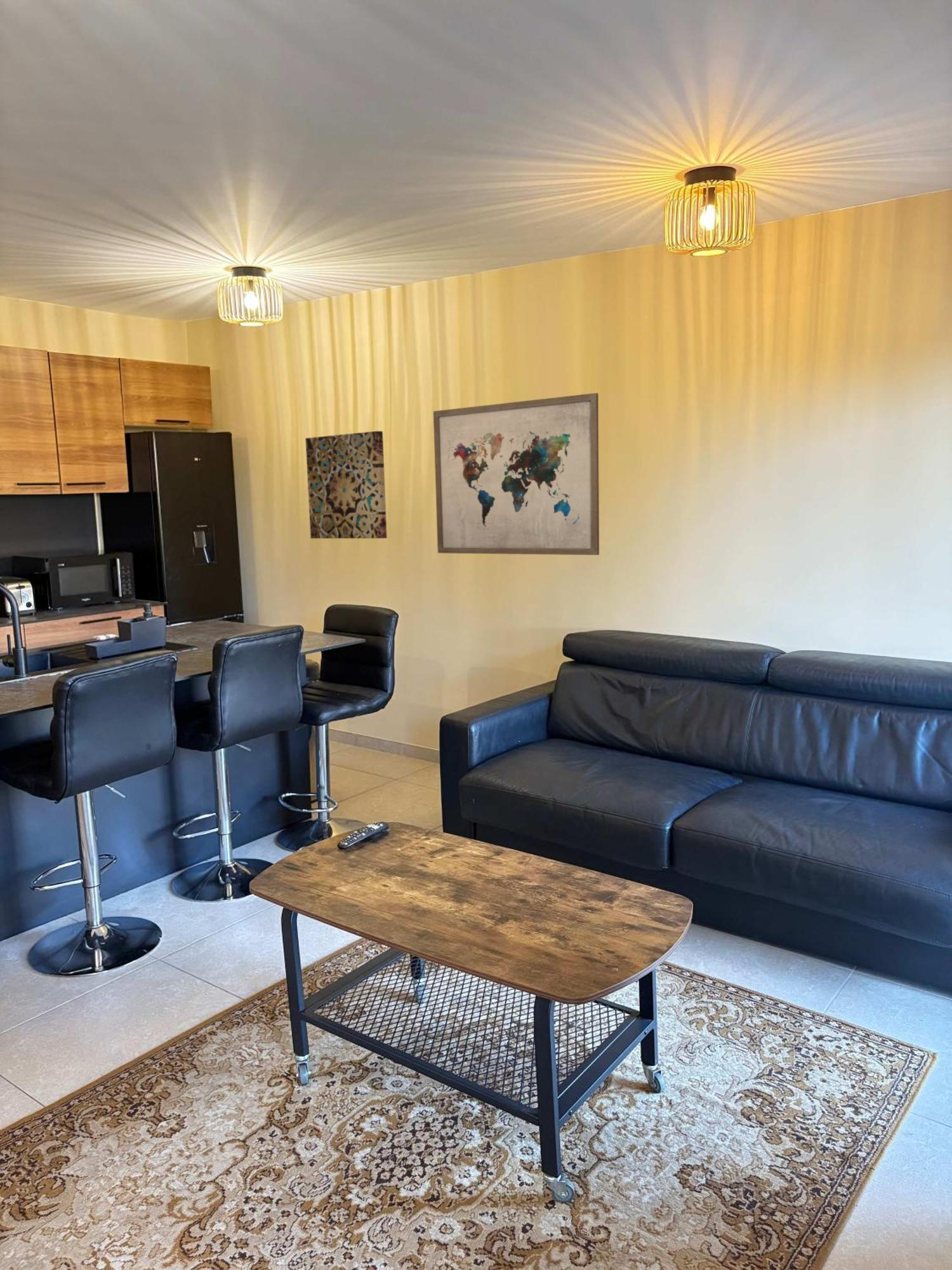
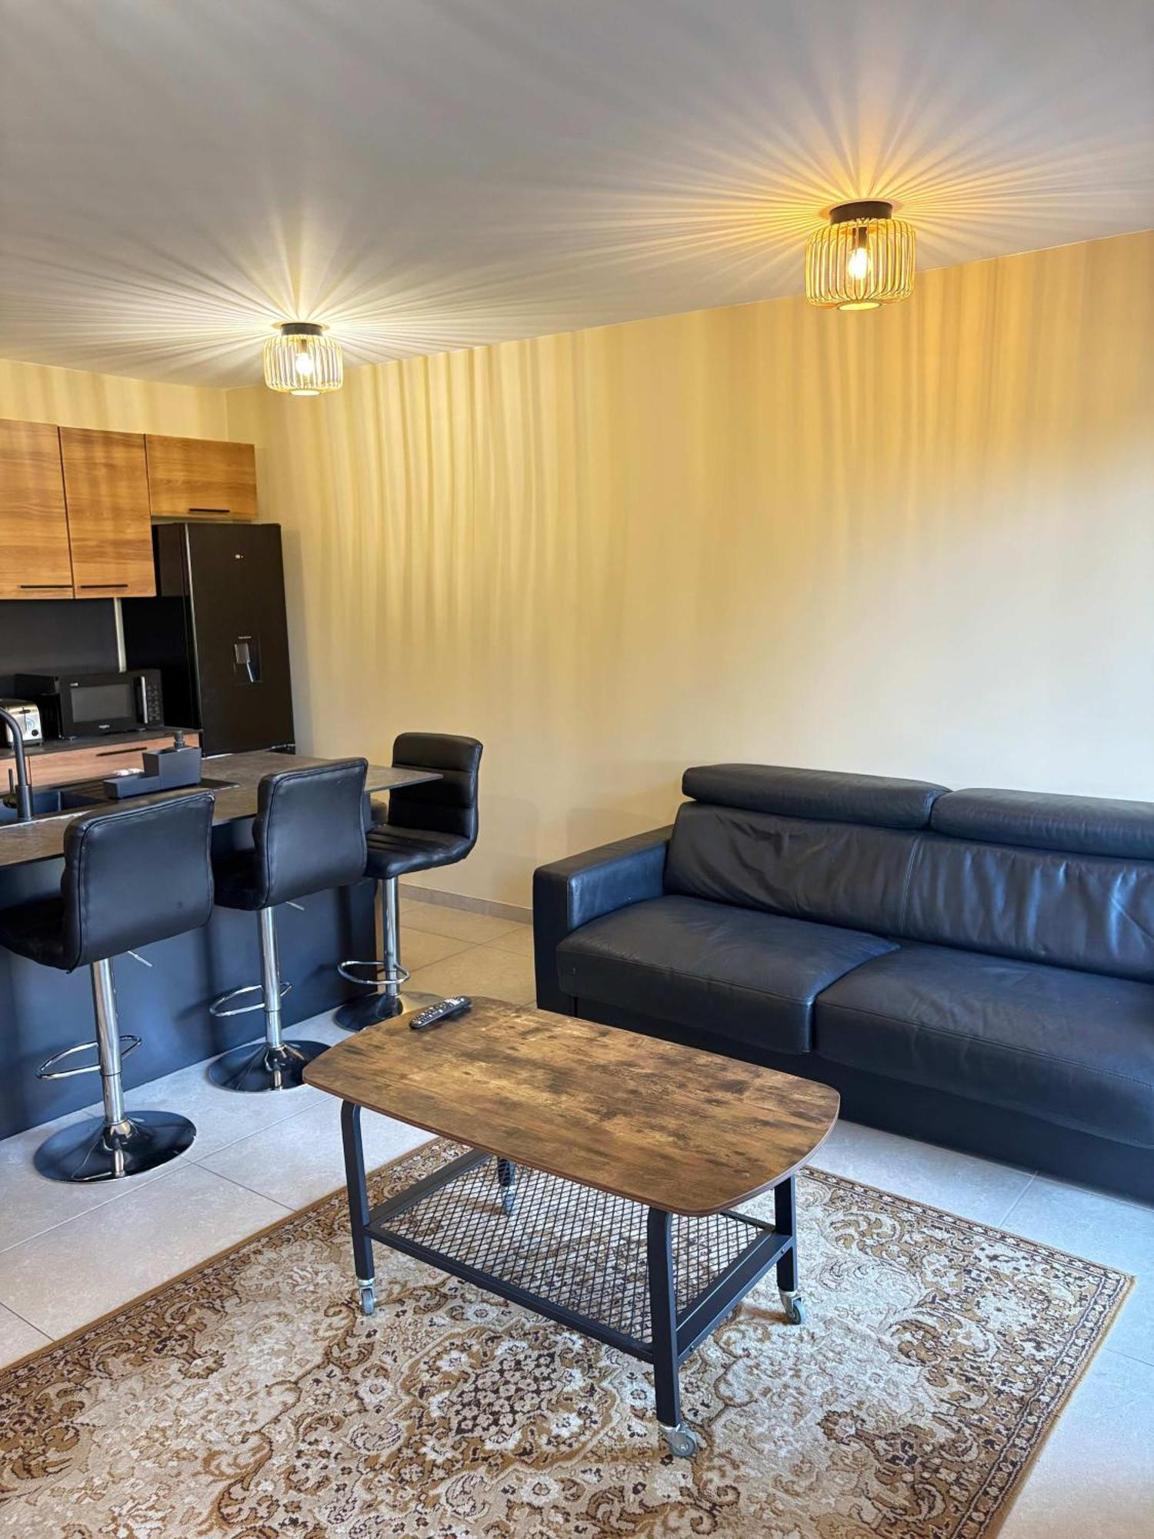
- wall art (512, 479)
- wall art (345, 486)
